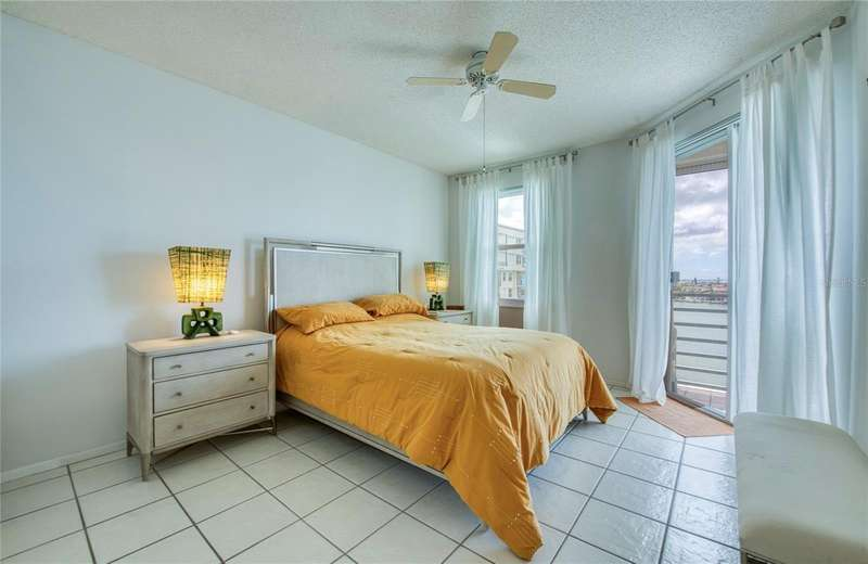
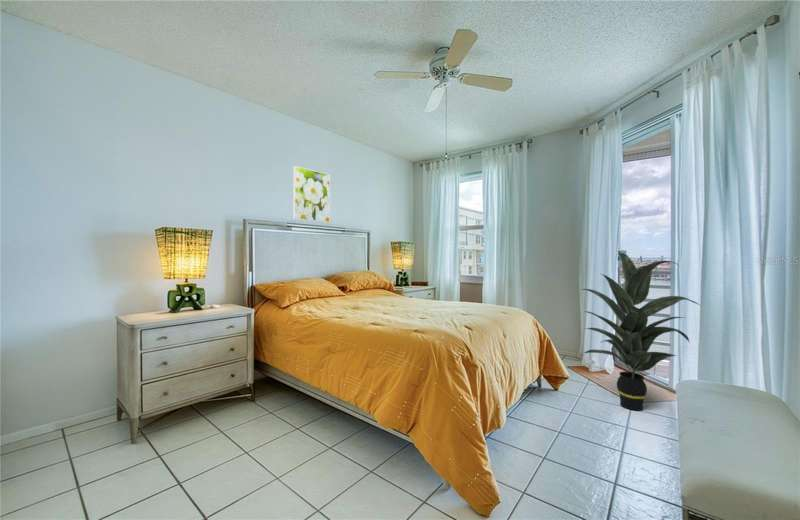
+ indoor plant (632, 328)
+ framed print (312, 195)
